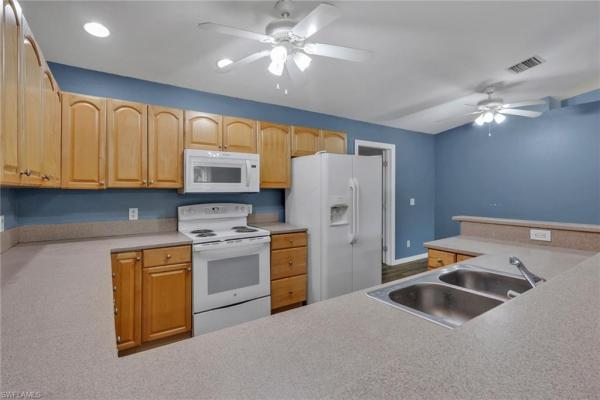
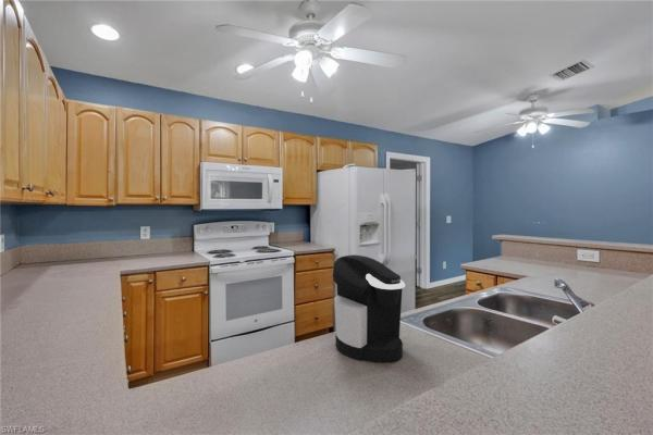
+ coffee maker (370, 302)
